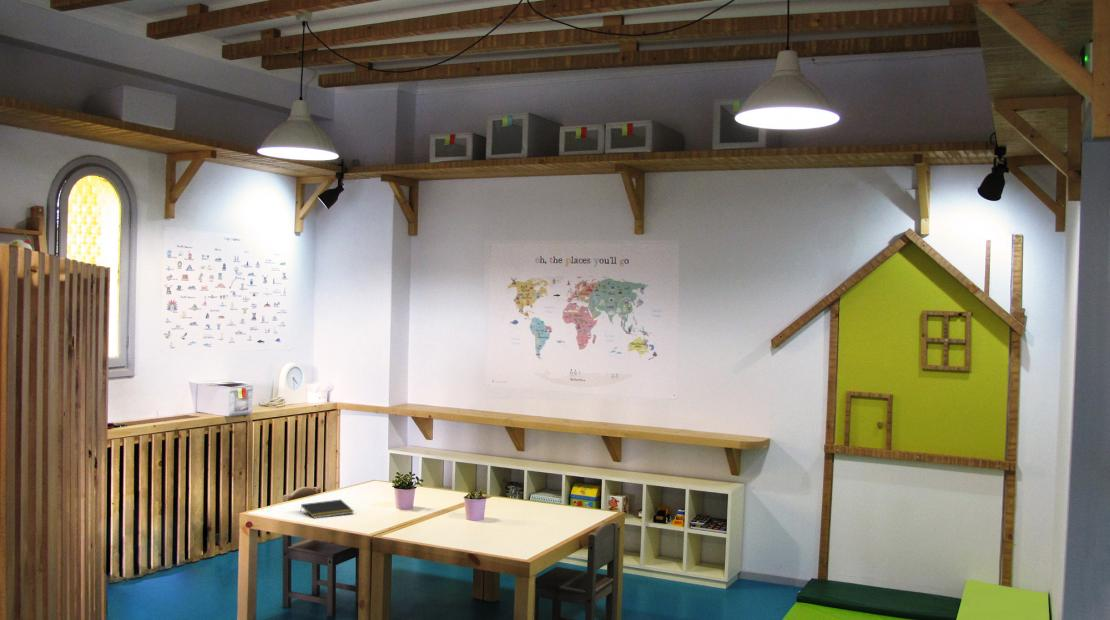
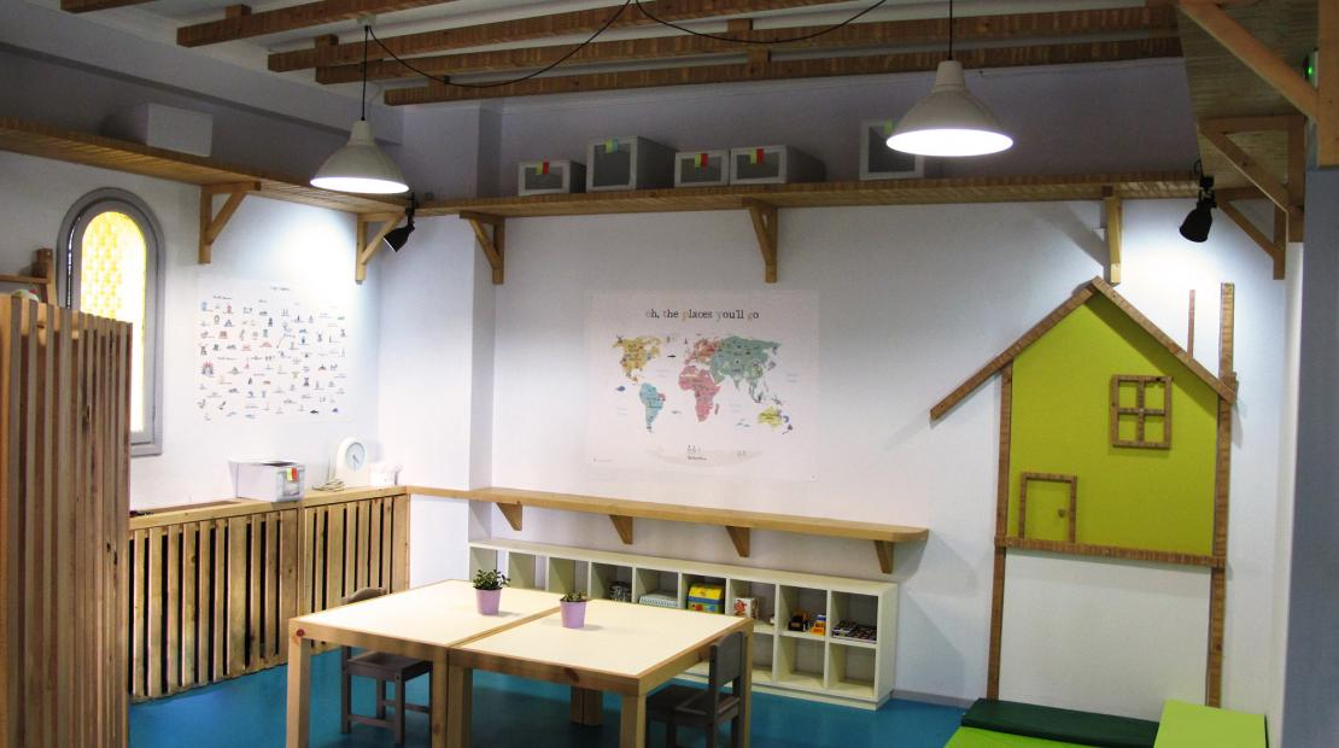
- notepad (327, 508)
